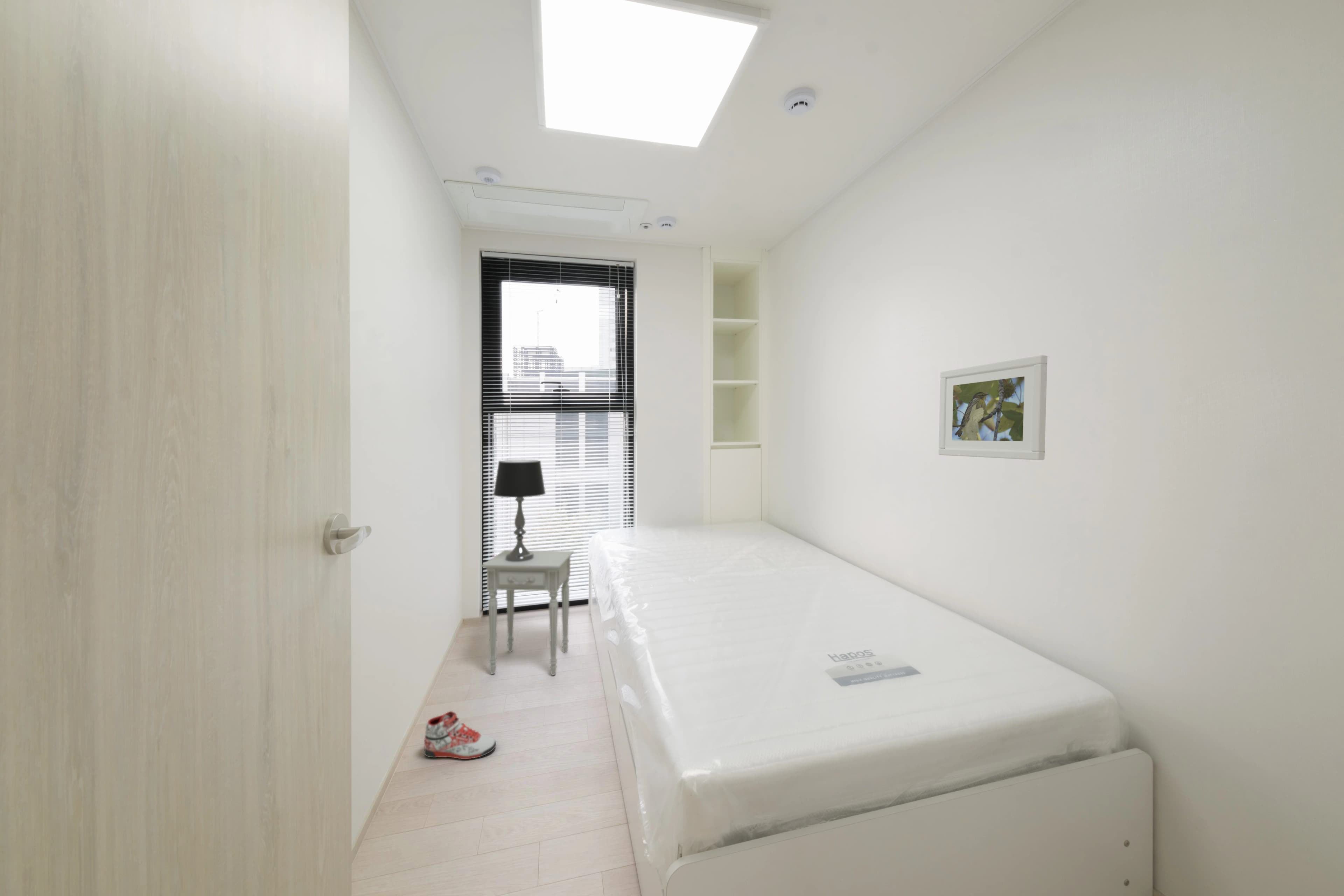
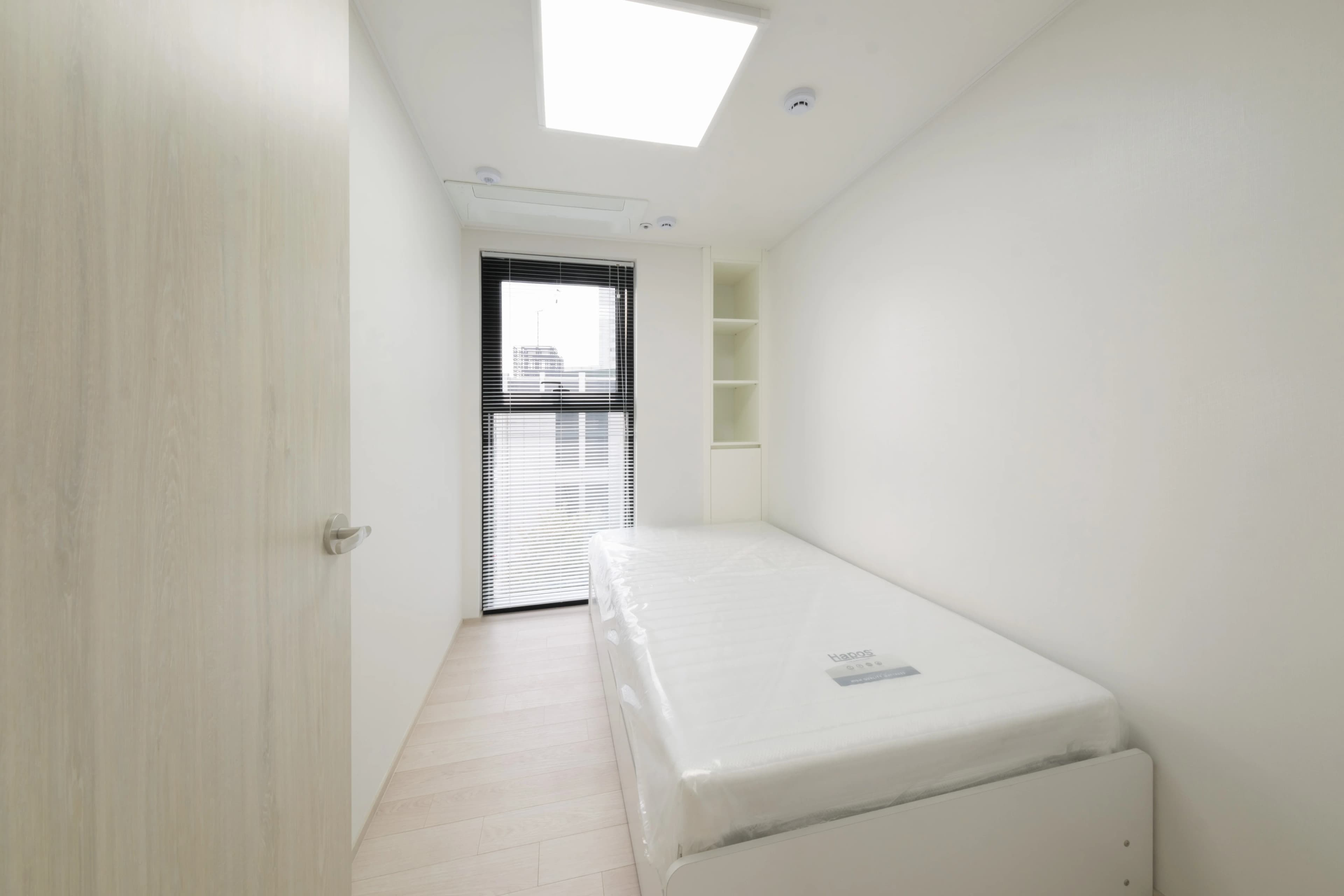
- nightstand (513, 610)
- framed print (986, 411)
- table lamp (520, 509)
- sneaker (460, 734)
